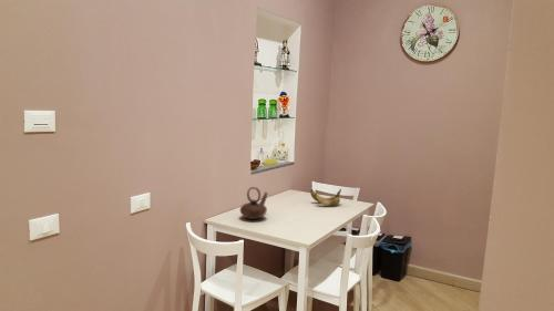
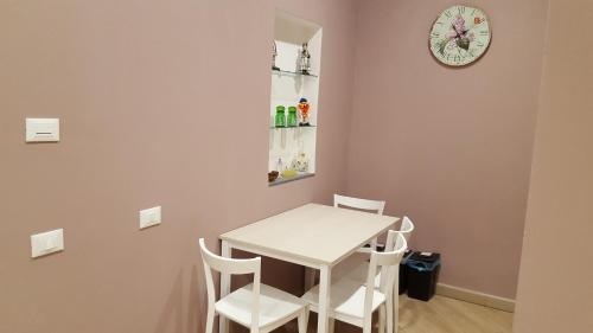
- banana (324, 198)
- teapot (256, 201)
